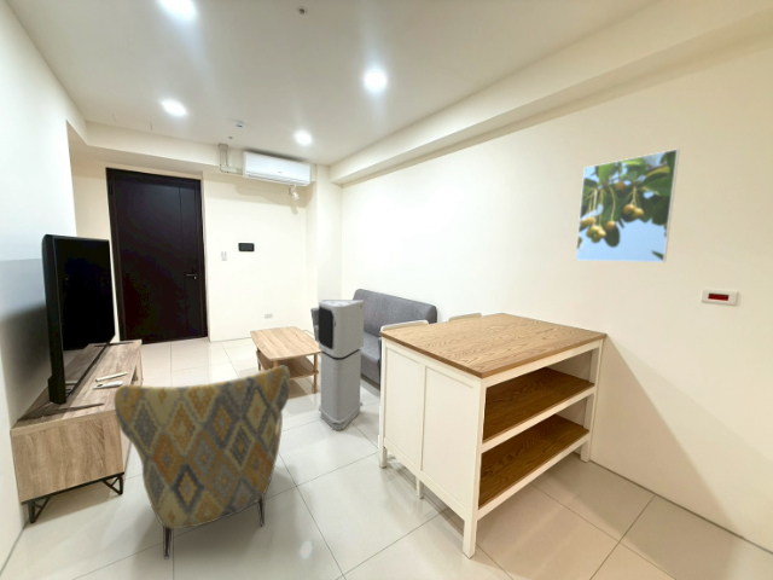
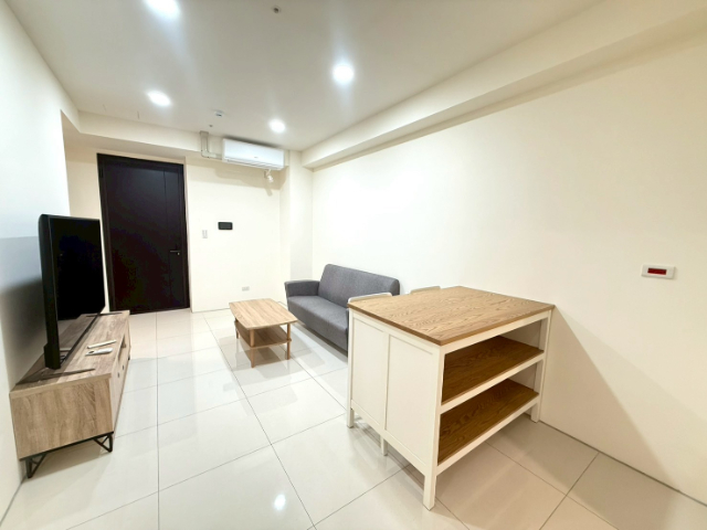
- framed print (621, 210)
- armchair (216, 439)
- air purifier (344, 360)
